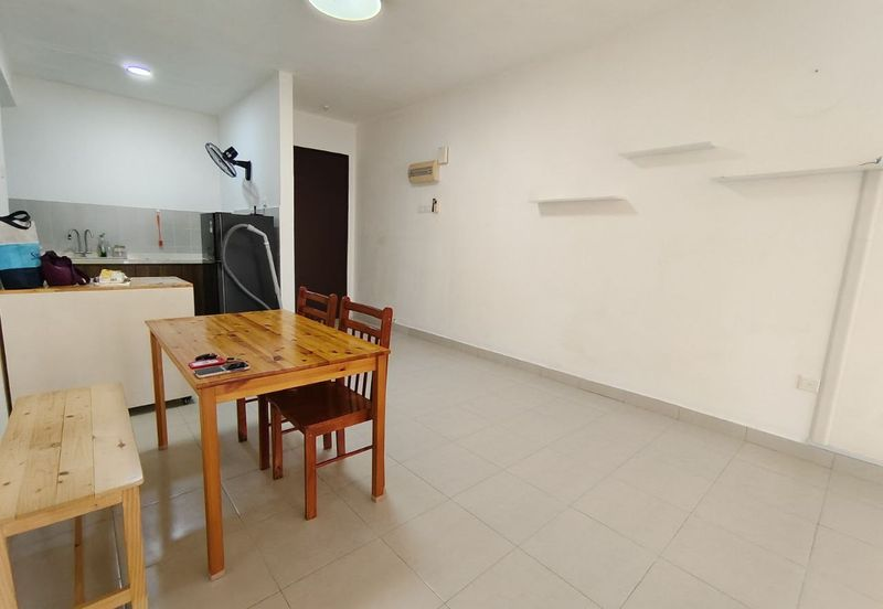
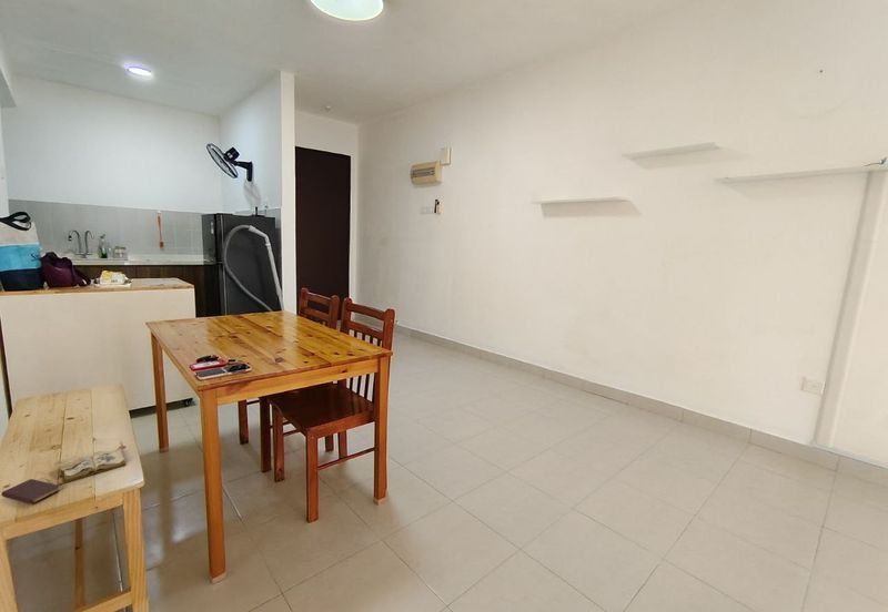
+ book (68, 472)
